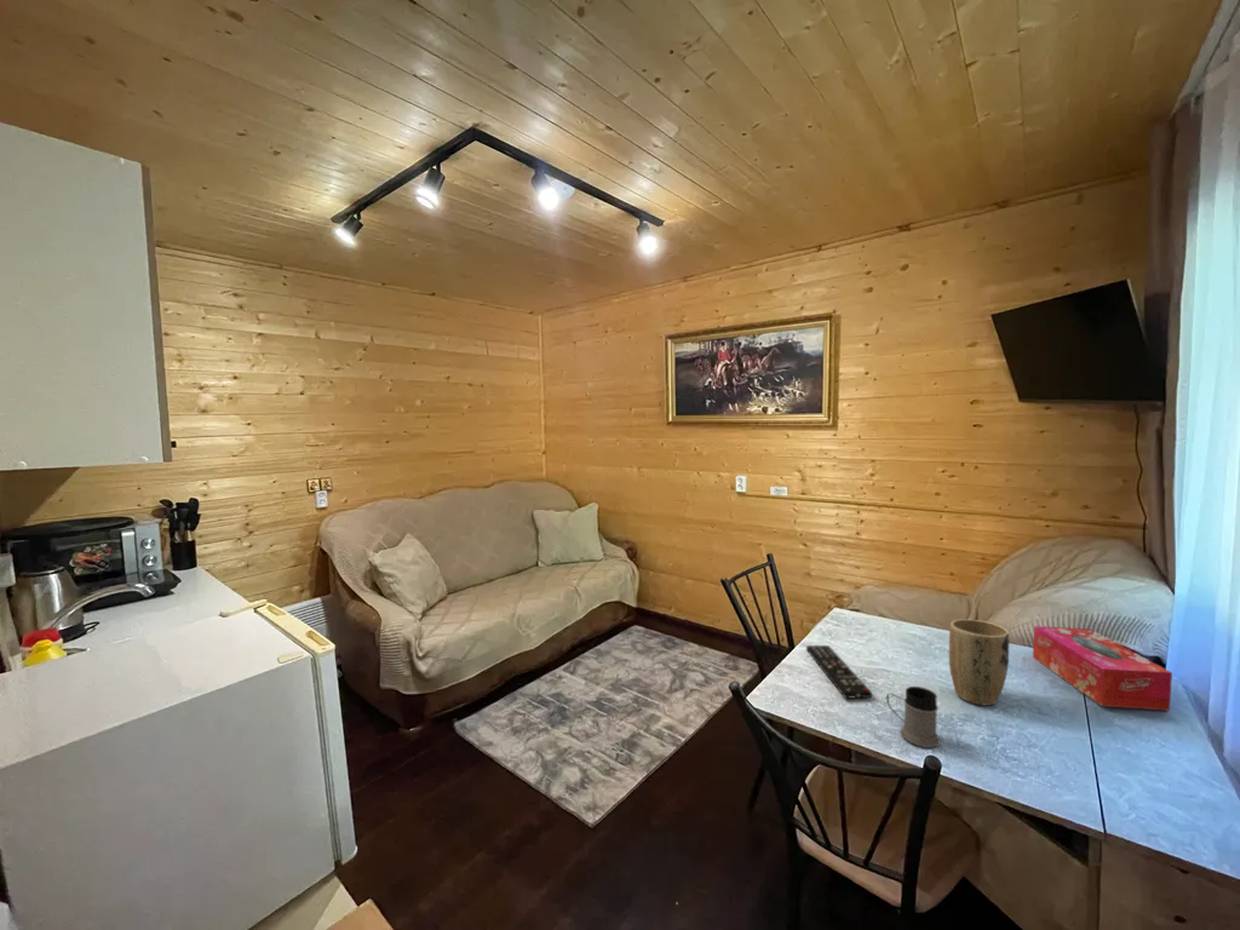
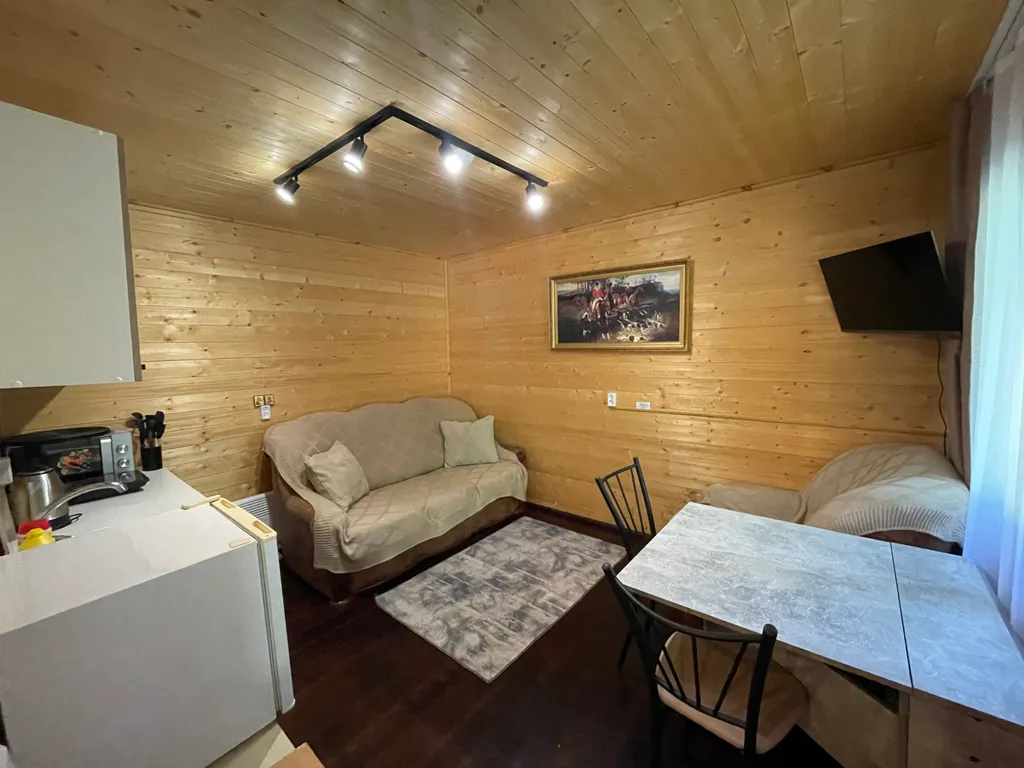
- tissue box (1095, 664)
- plant pot (977, 661)
- mug (911, 711)
- remote control (836, 668)
